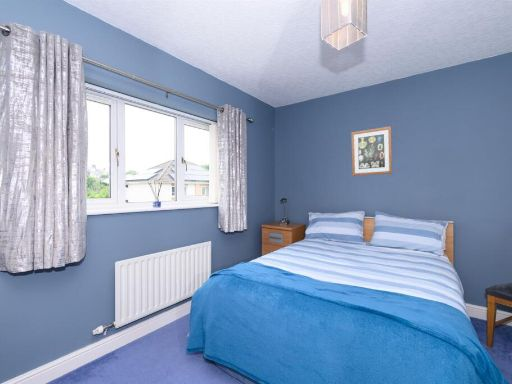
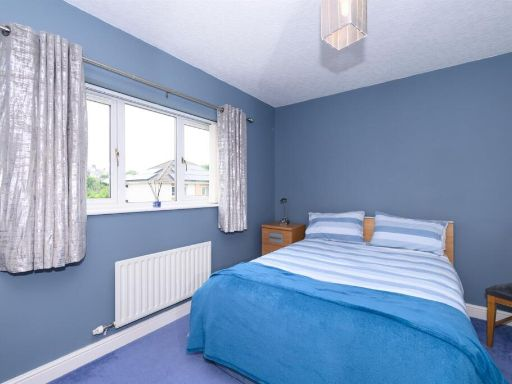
- wall art (371, 152)
